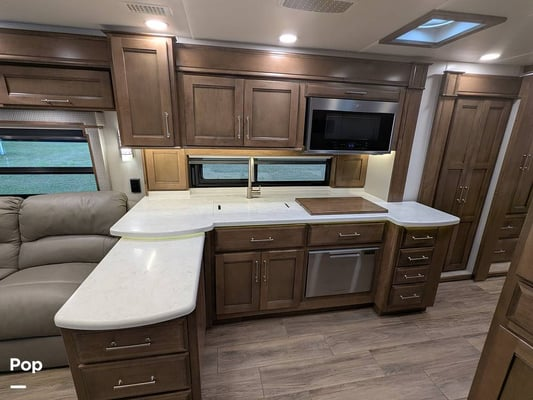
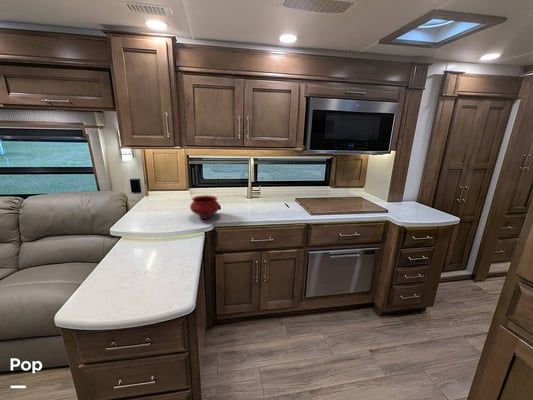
+ bowl (205, 207)
